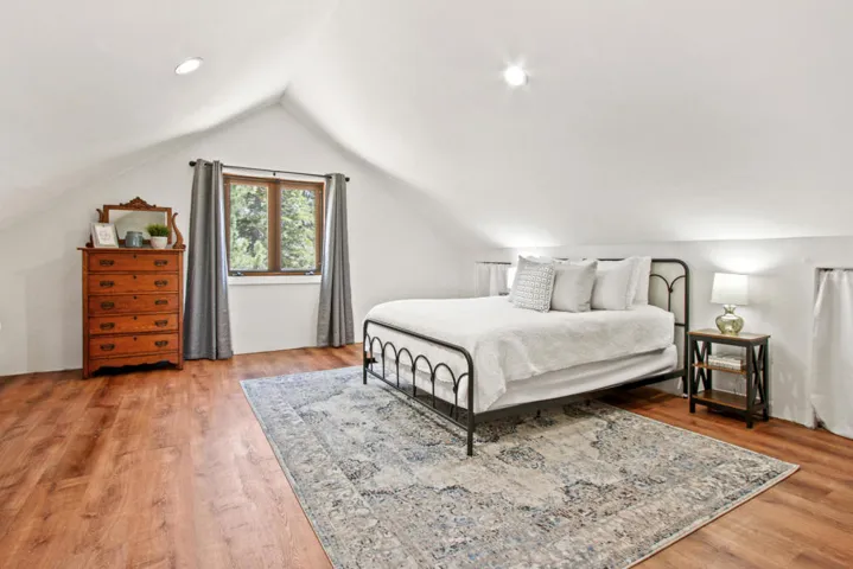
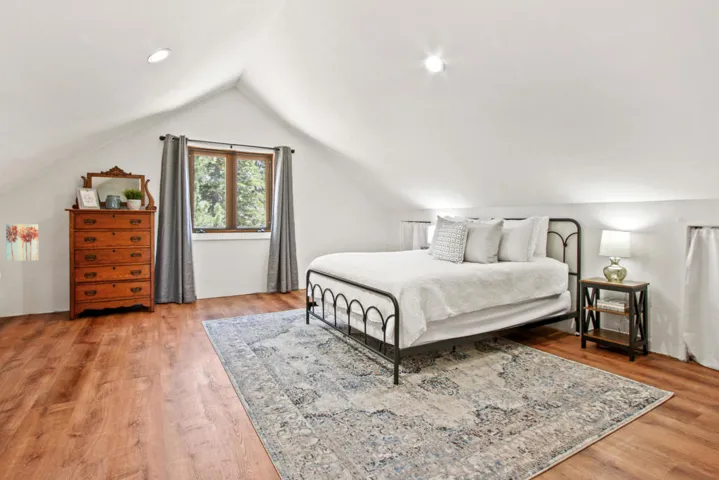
+ wall art (22, 242)
